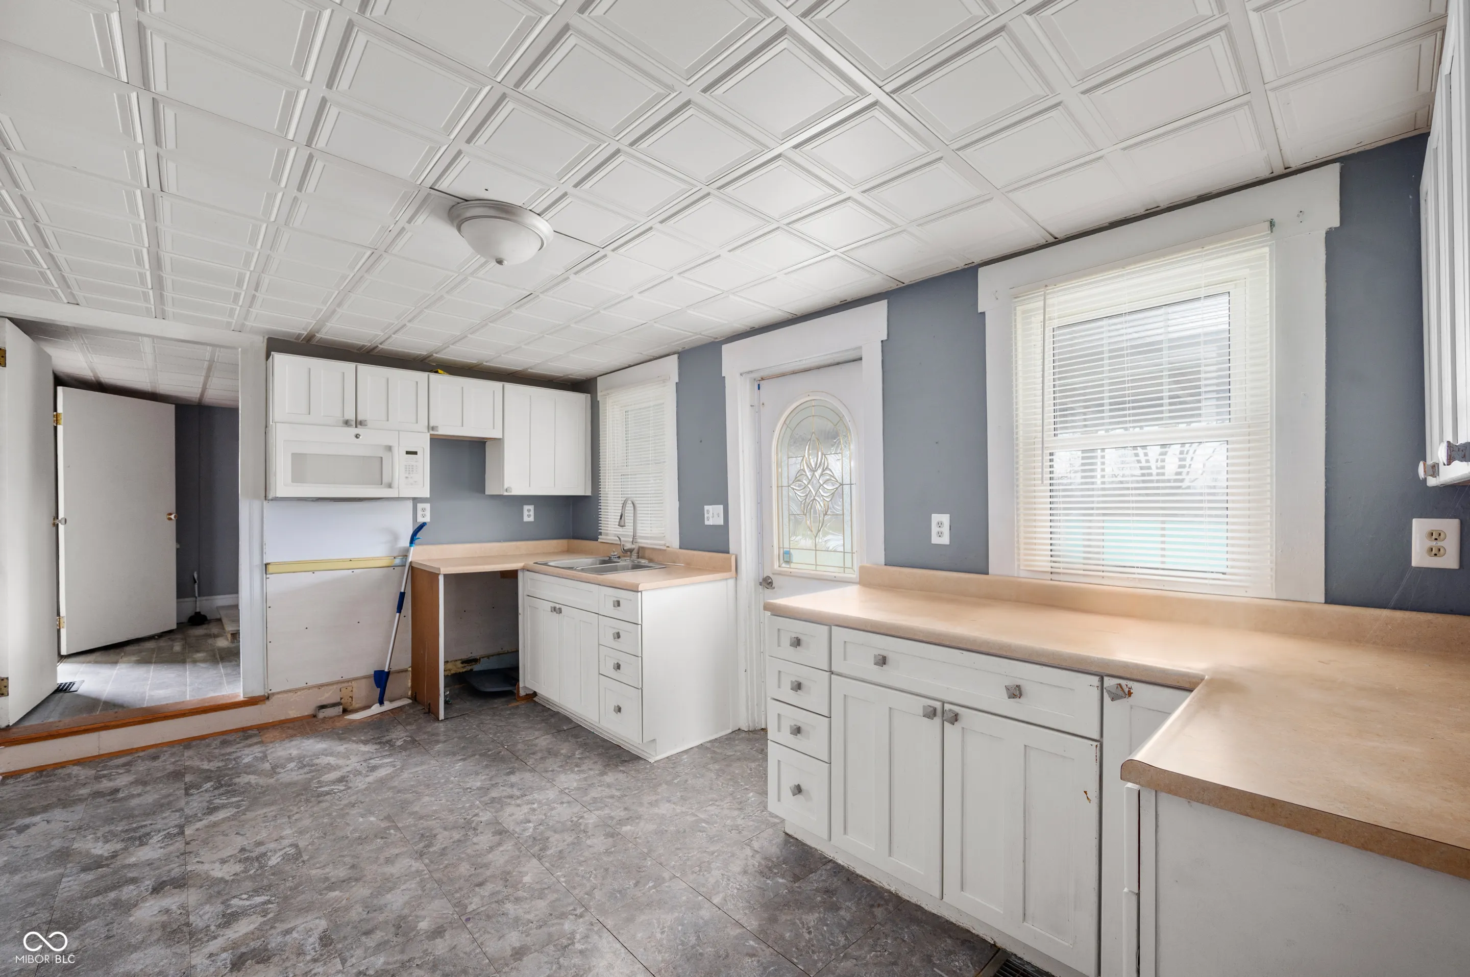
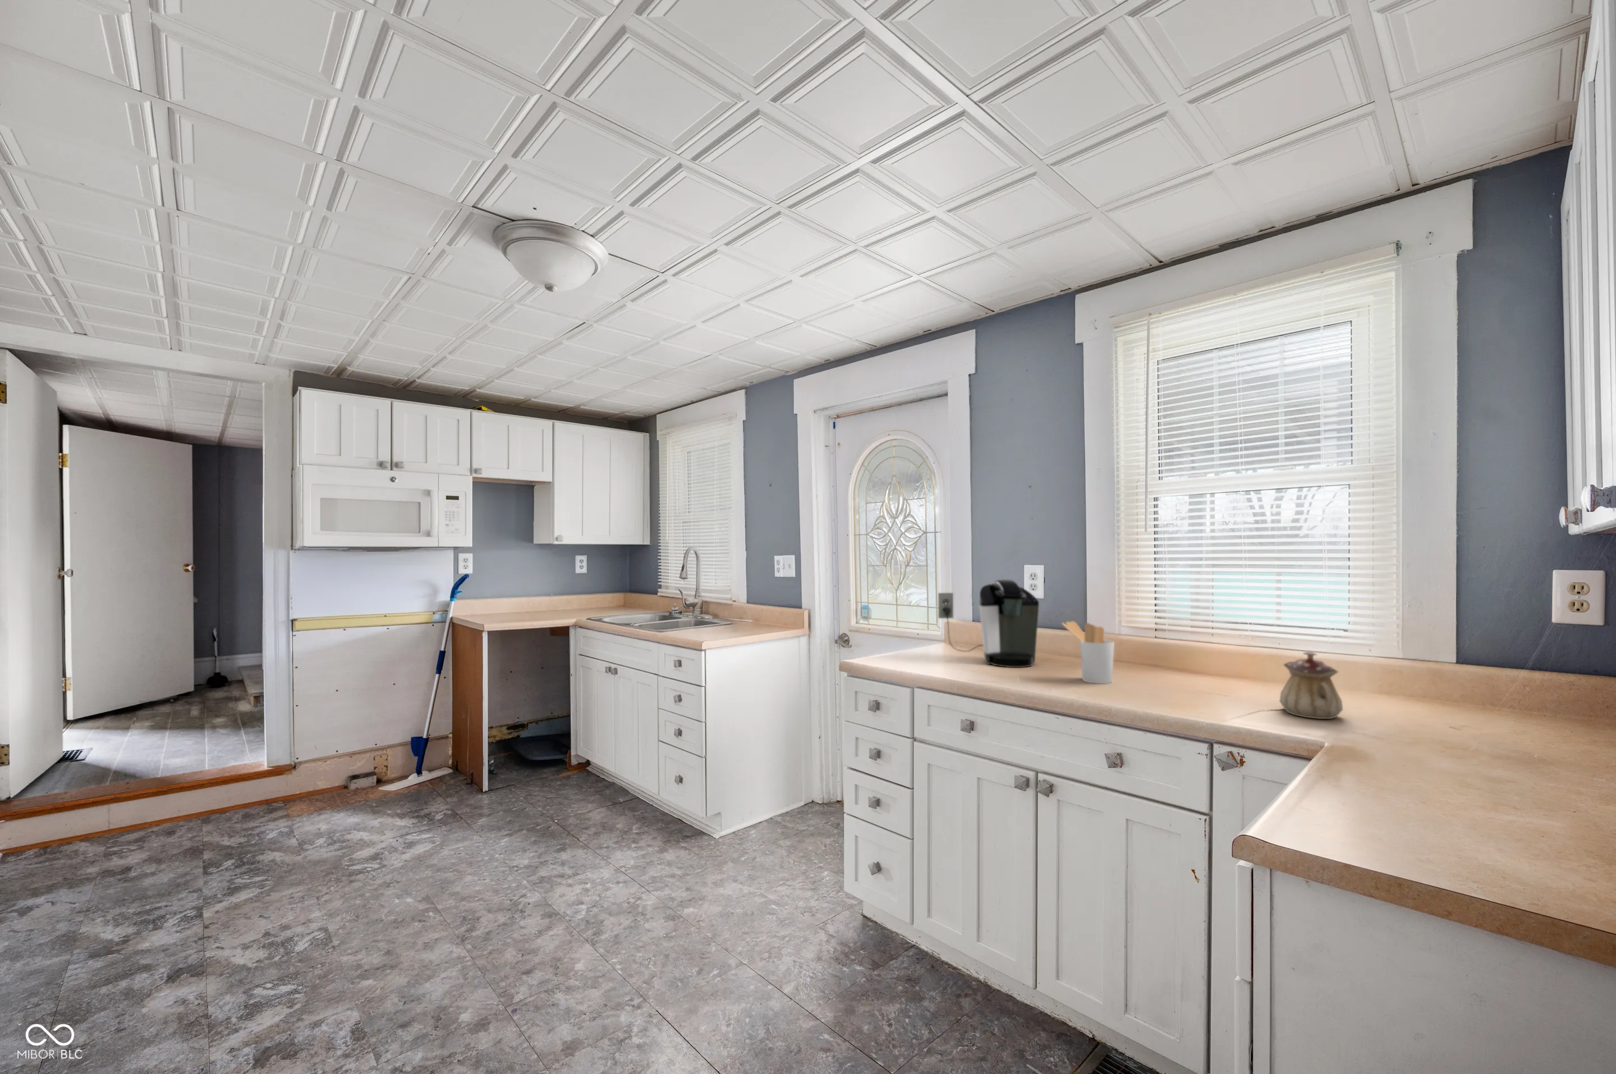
+ utensil holder (1089, 650)
+ teapot (1312, 682)
+ coffee maker (991, 621)
